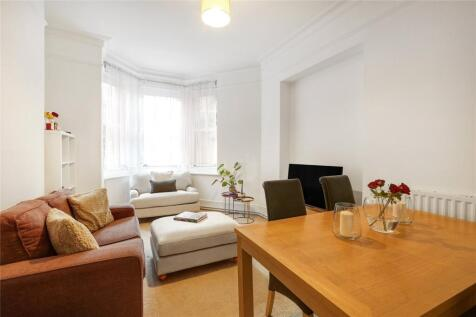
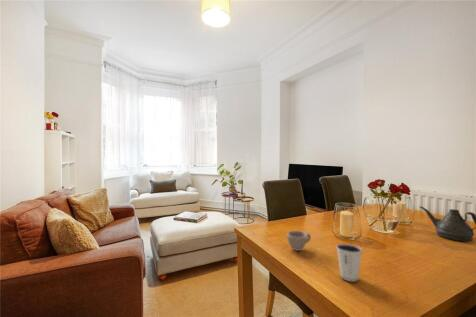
+ cup (299, 241)
+ dixie cup (348, 262)
+ teapot (446, 221)
